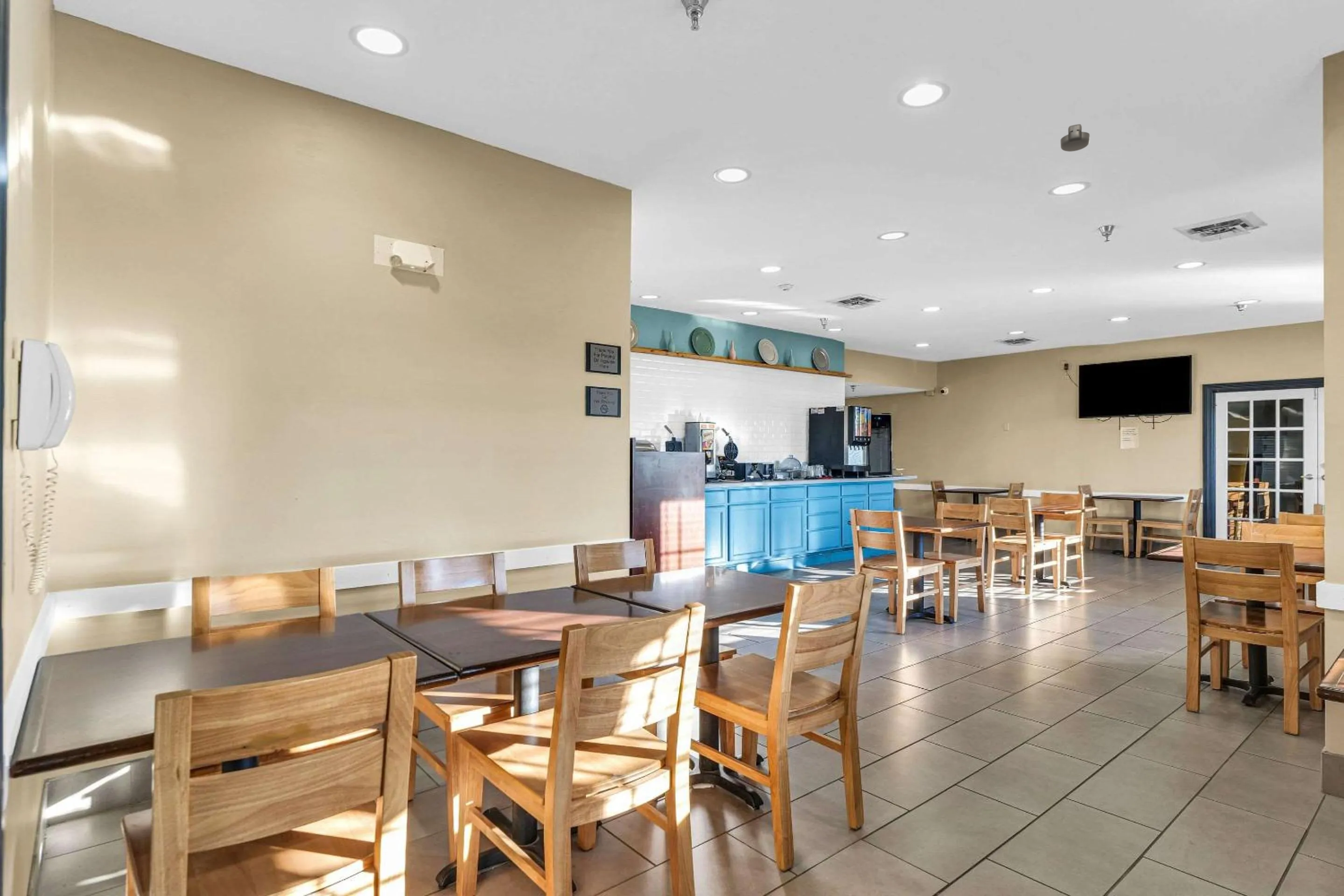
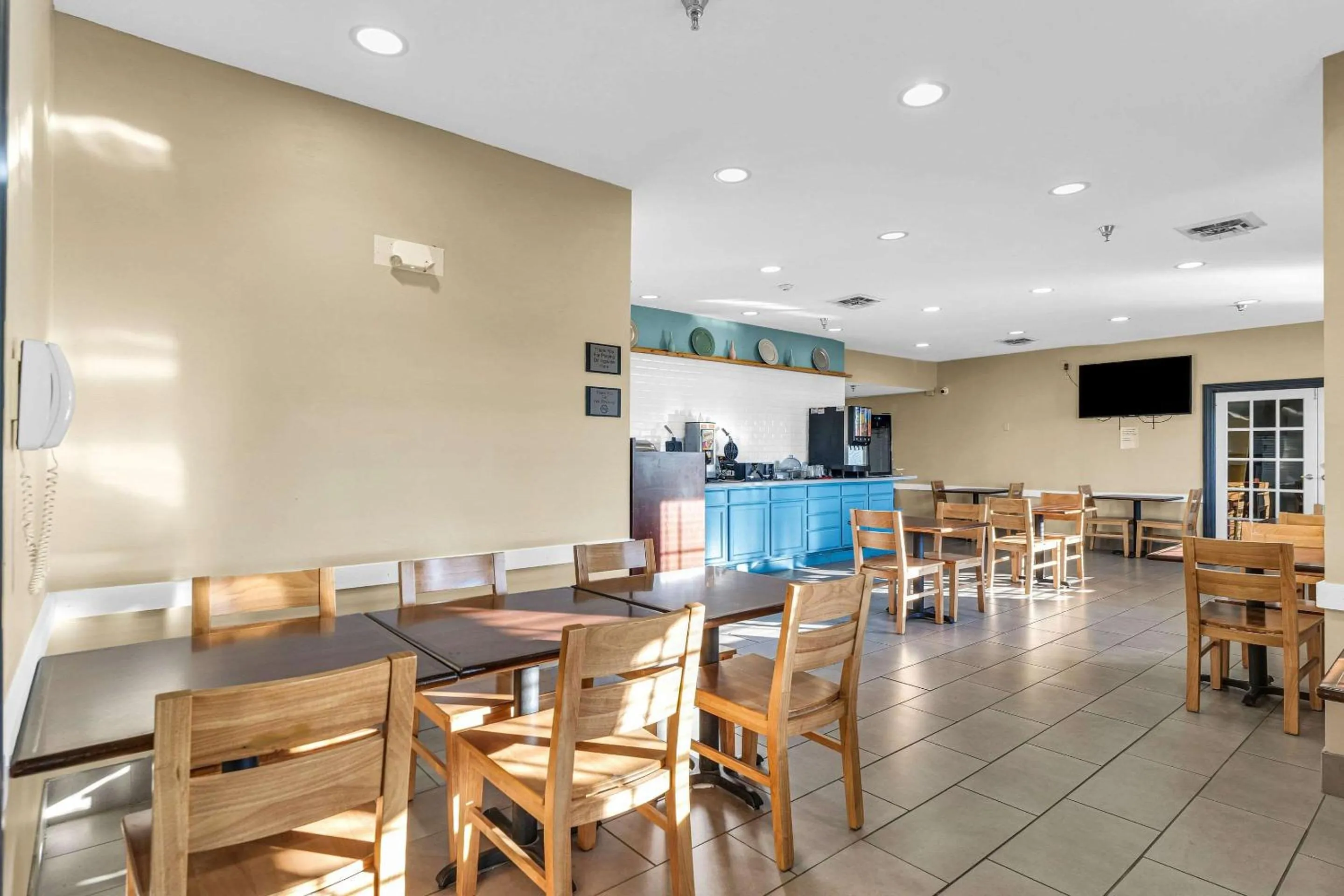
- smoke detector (1075, 137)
